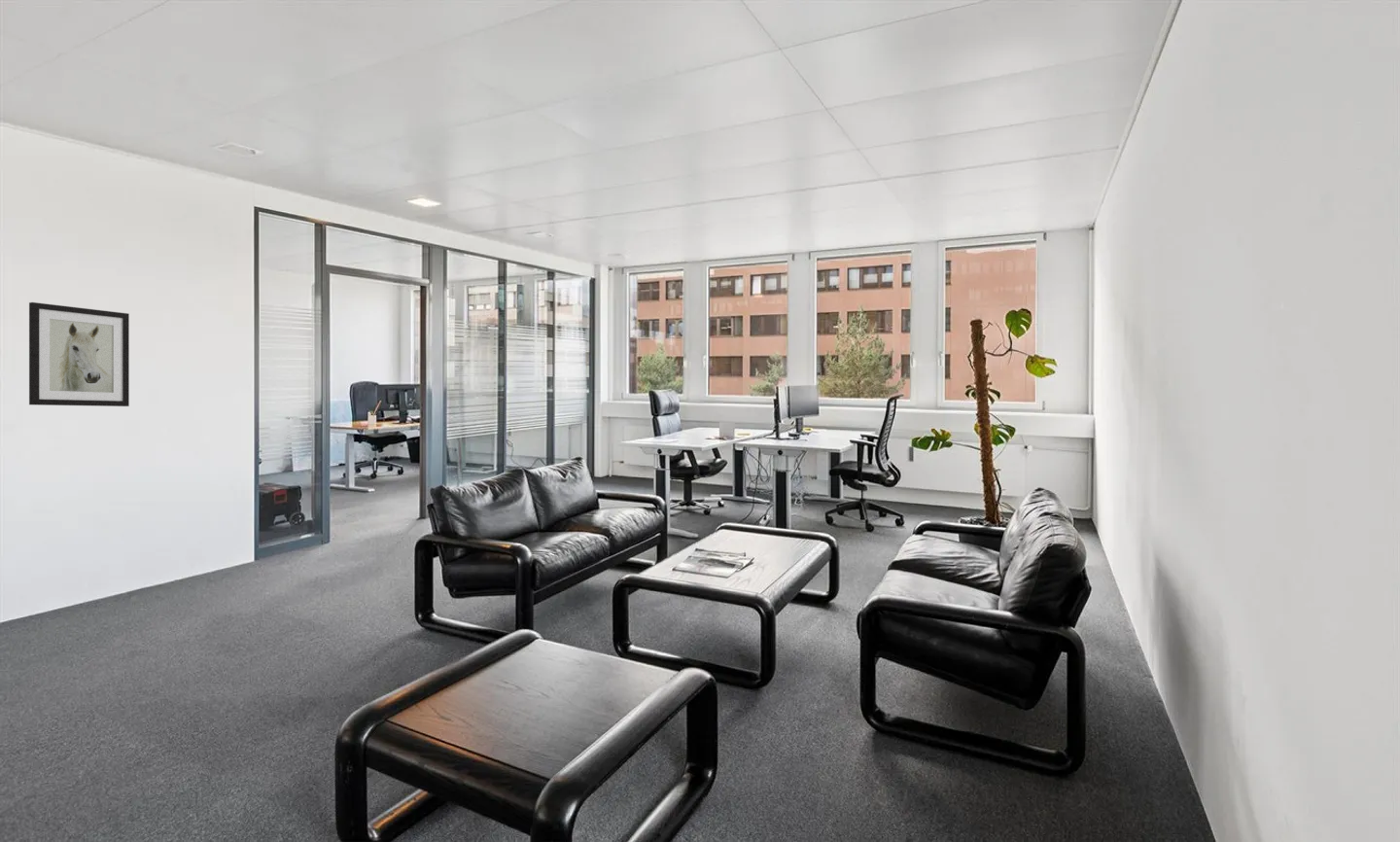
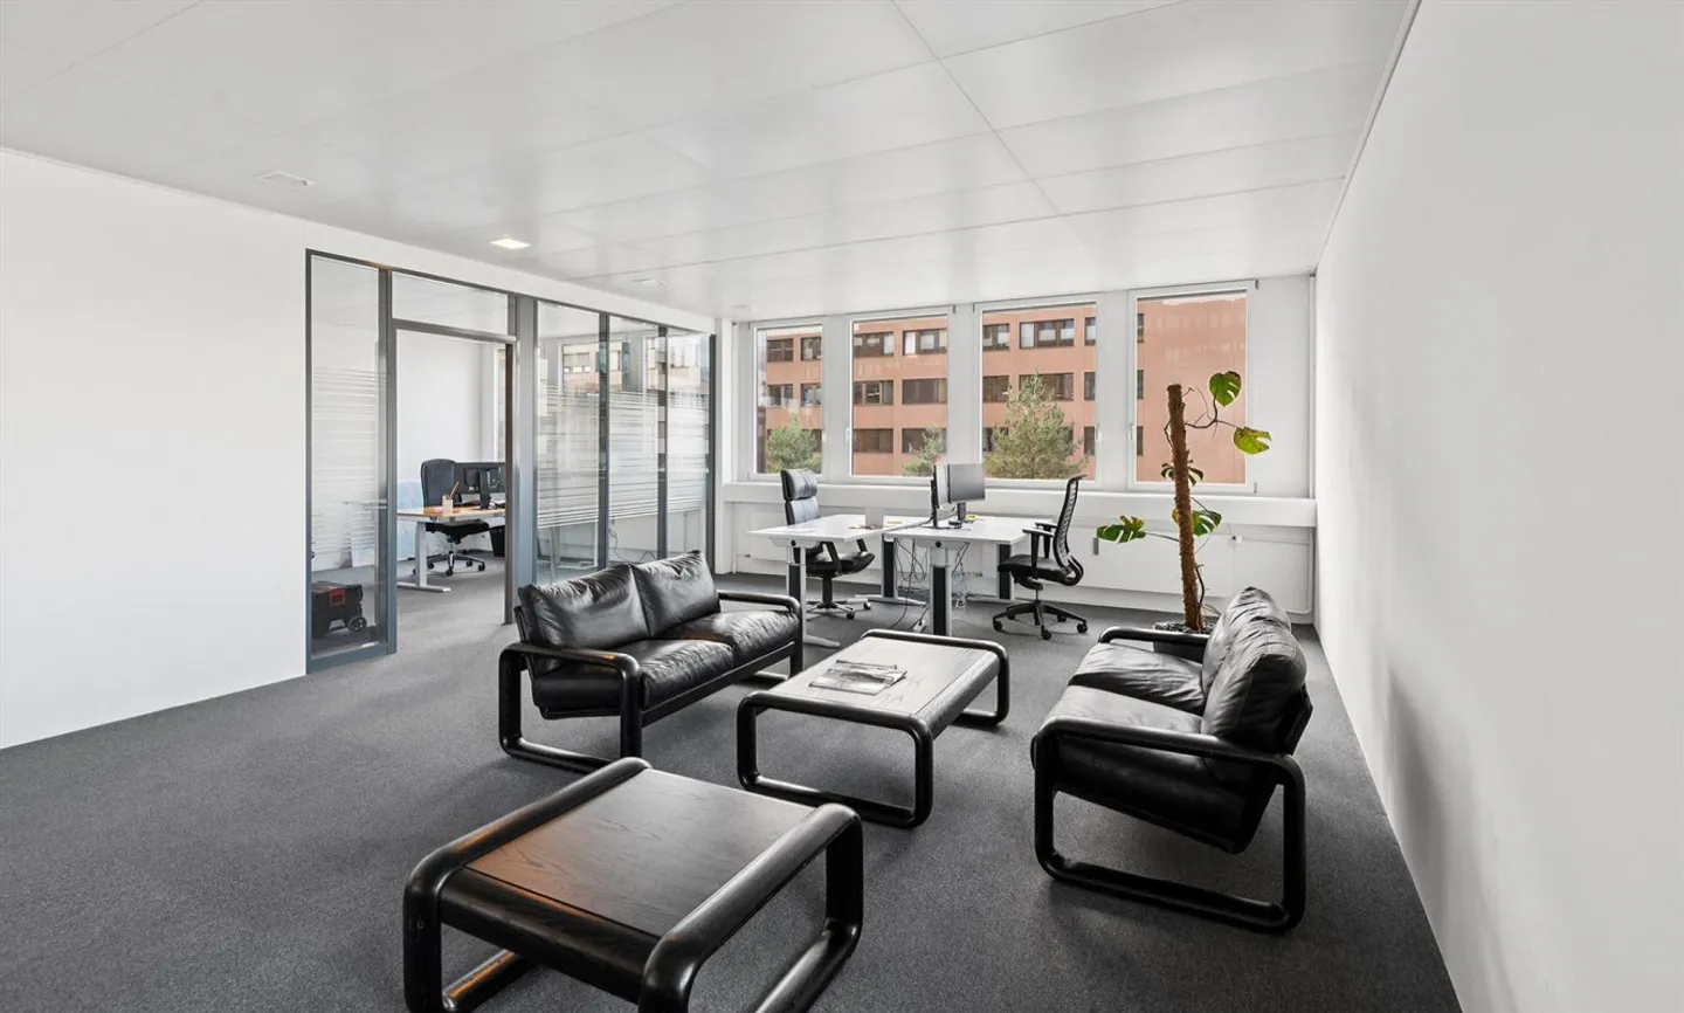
- wall art (81, 357)
